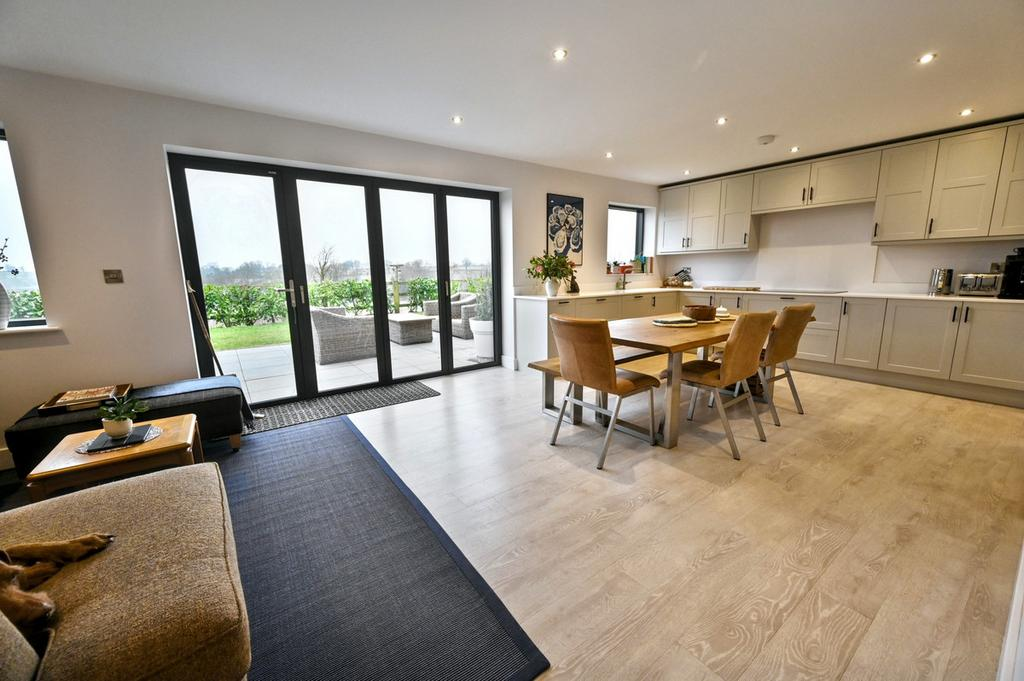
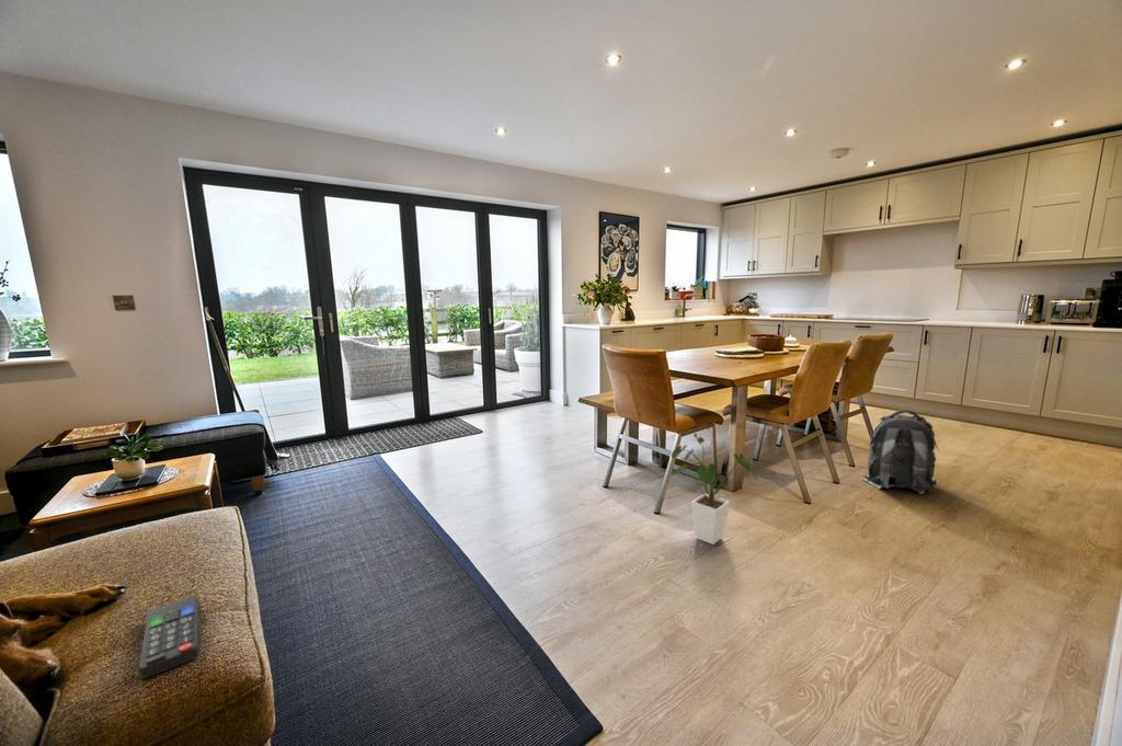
+ remote control (172, 631)
+ backpack (901, 447)
+ house plant (712, 489)
